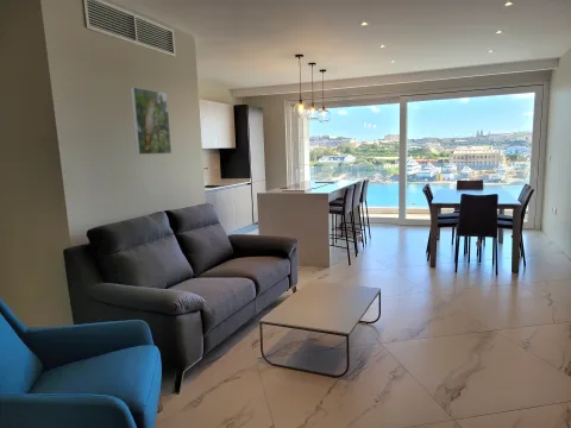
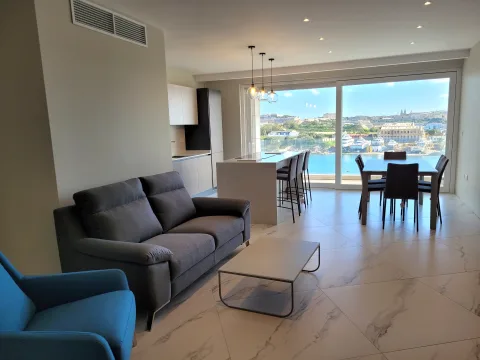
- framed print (152, 122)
